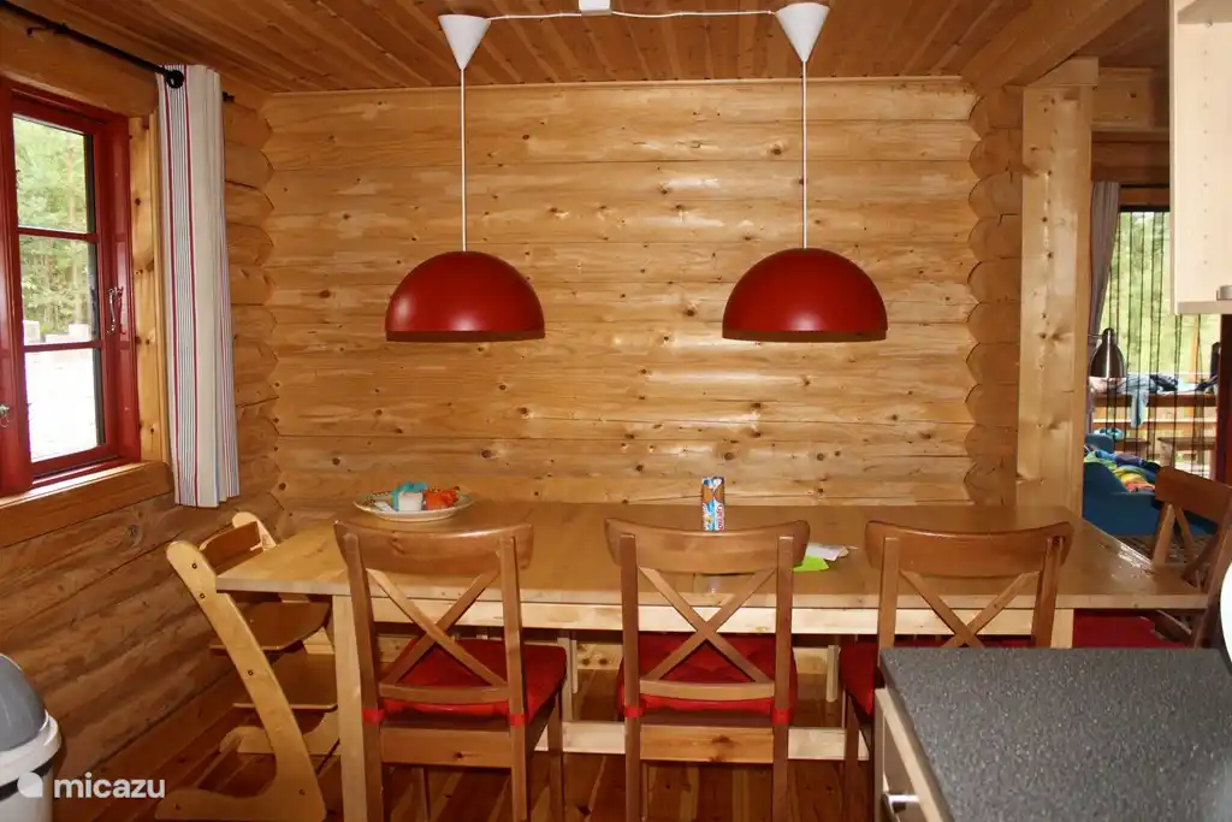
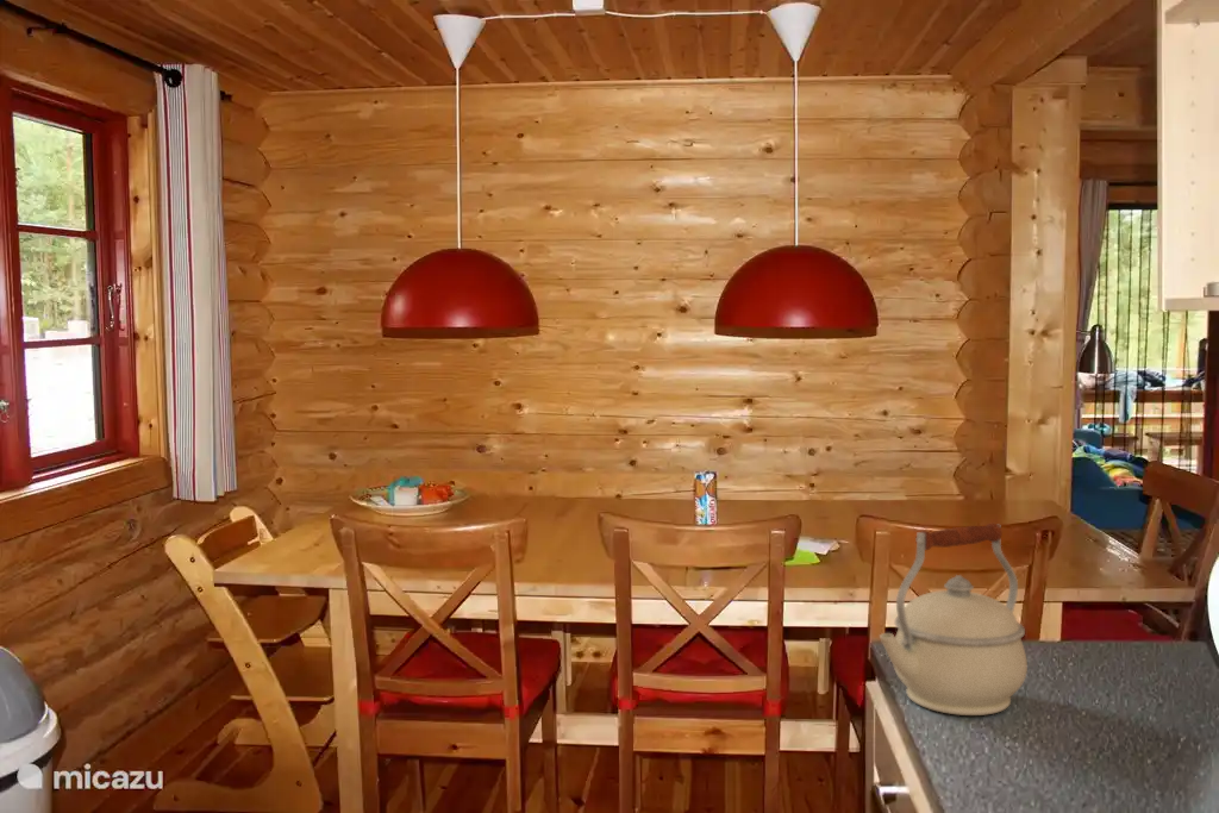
+ kettle (950, 614)
